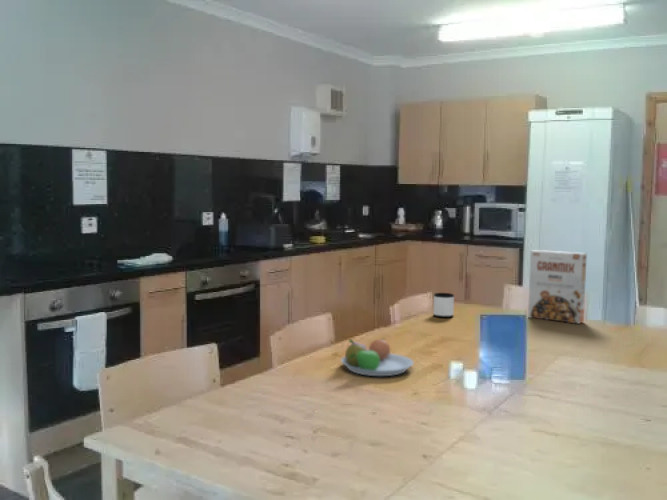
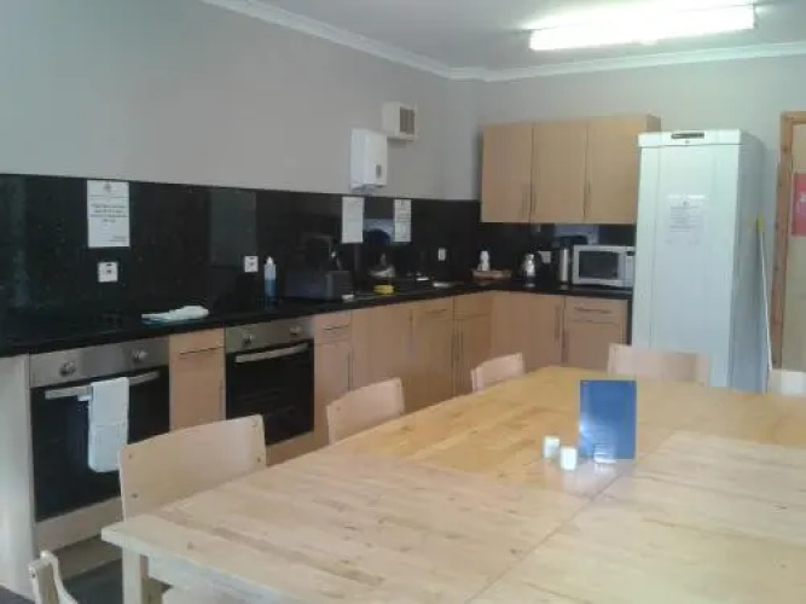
- fruit bowl (374, 354)
- cereal box (556, 285)
- mug (442, 304)
